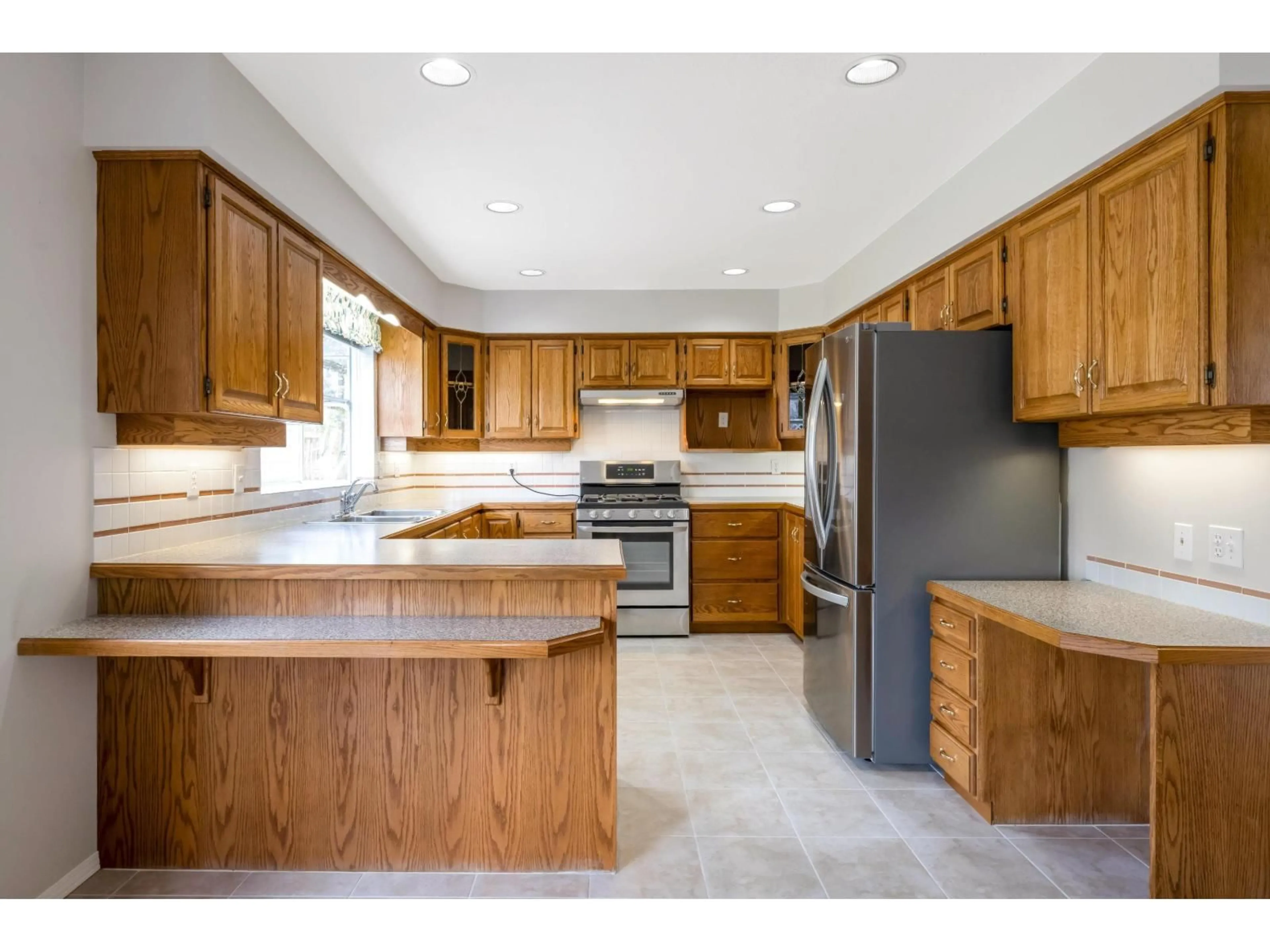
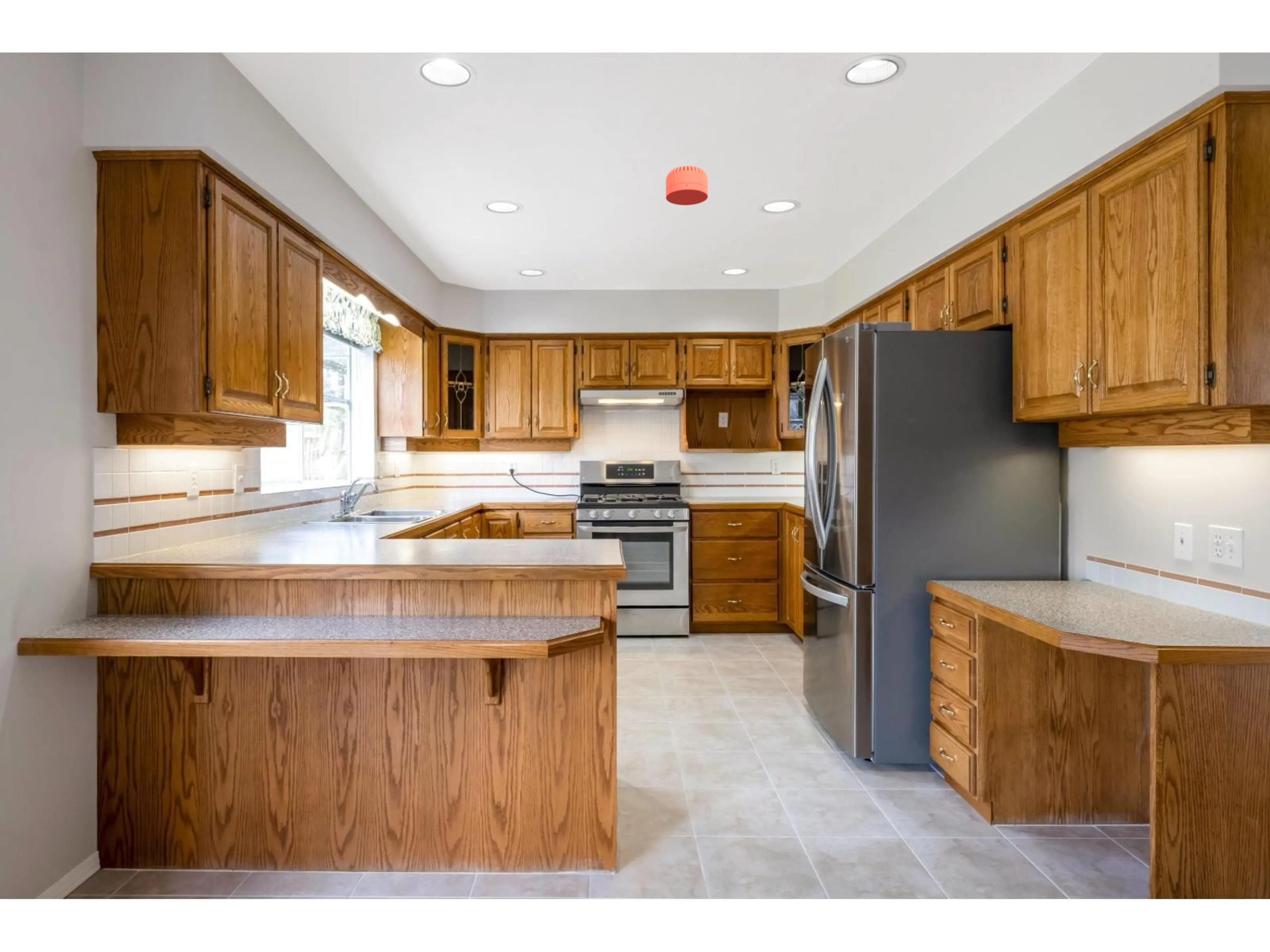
+ smoke detector (687, 185)
